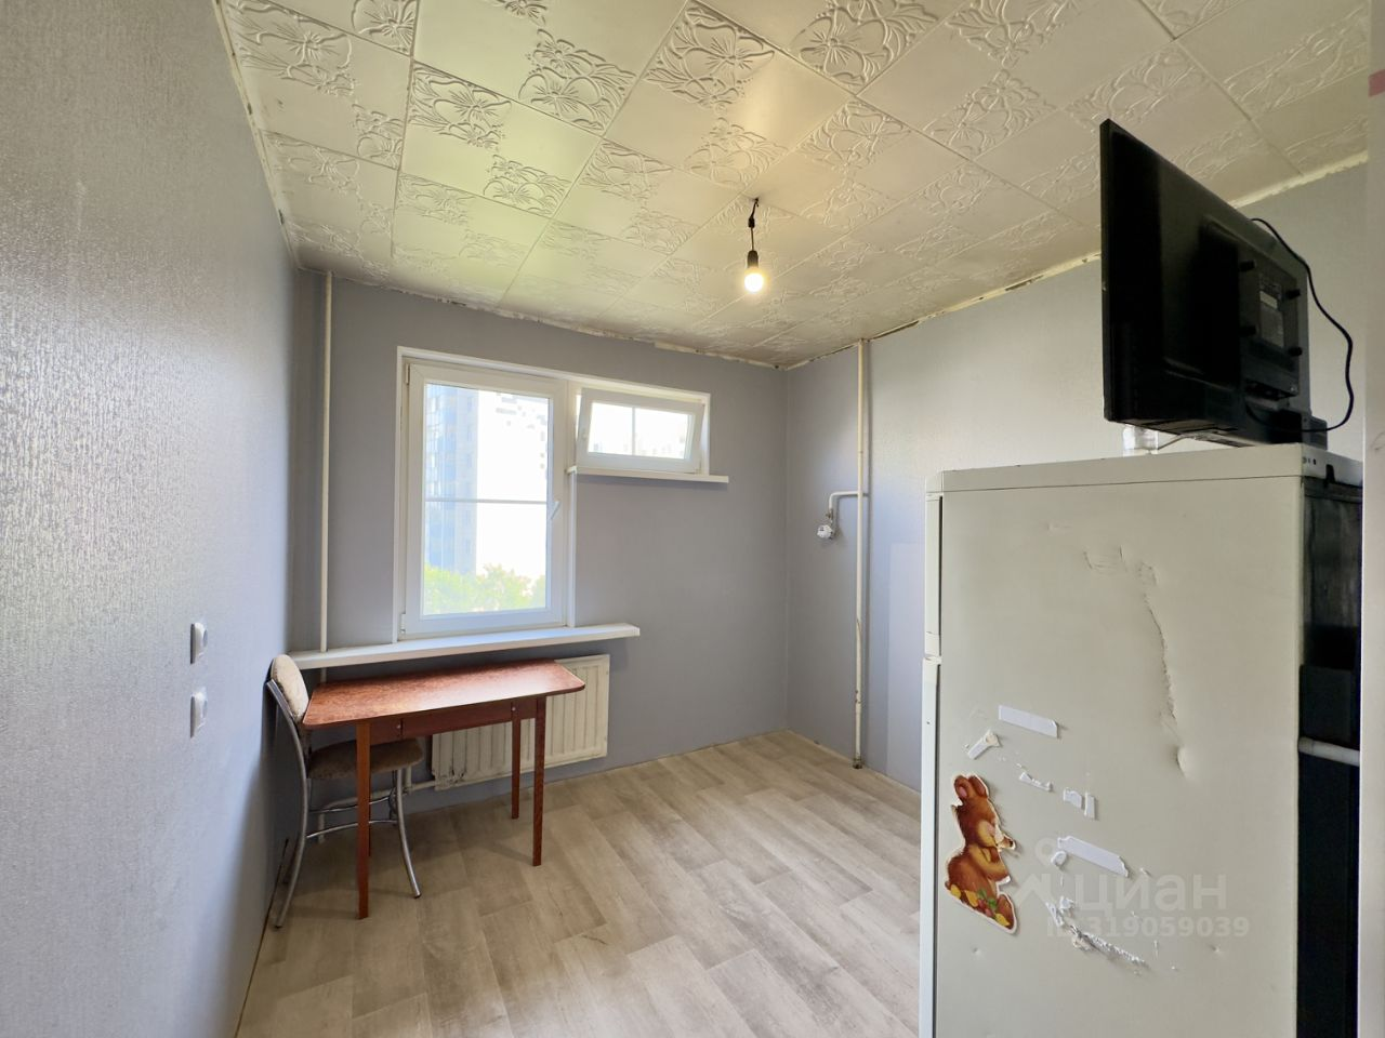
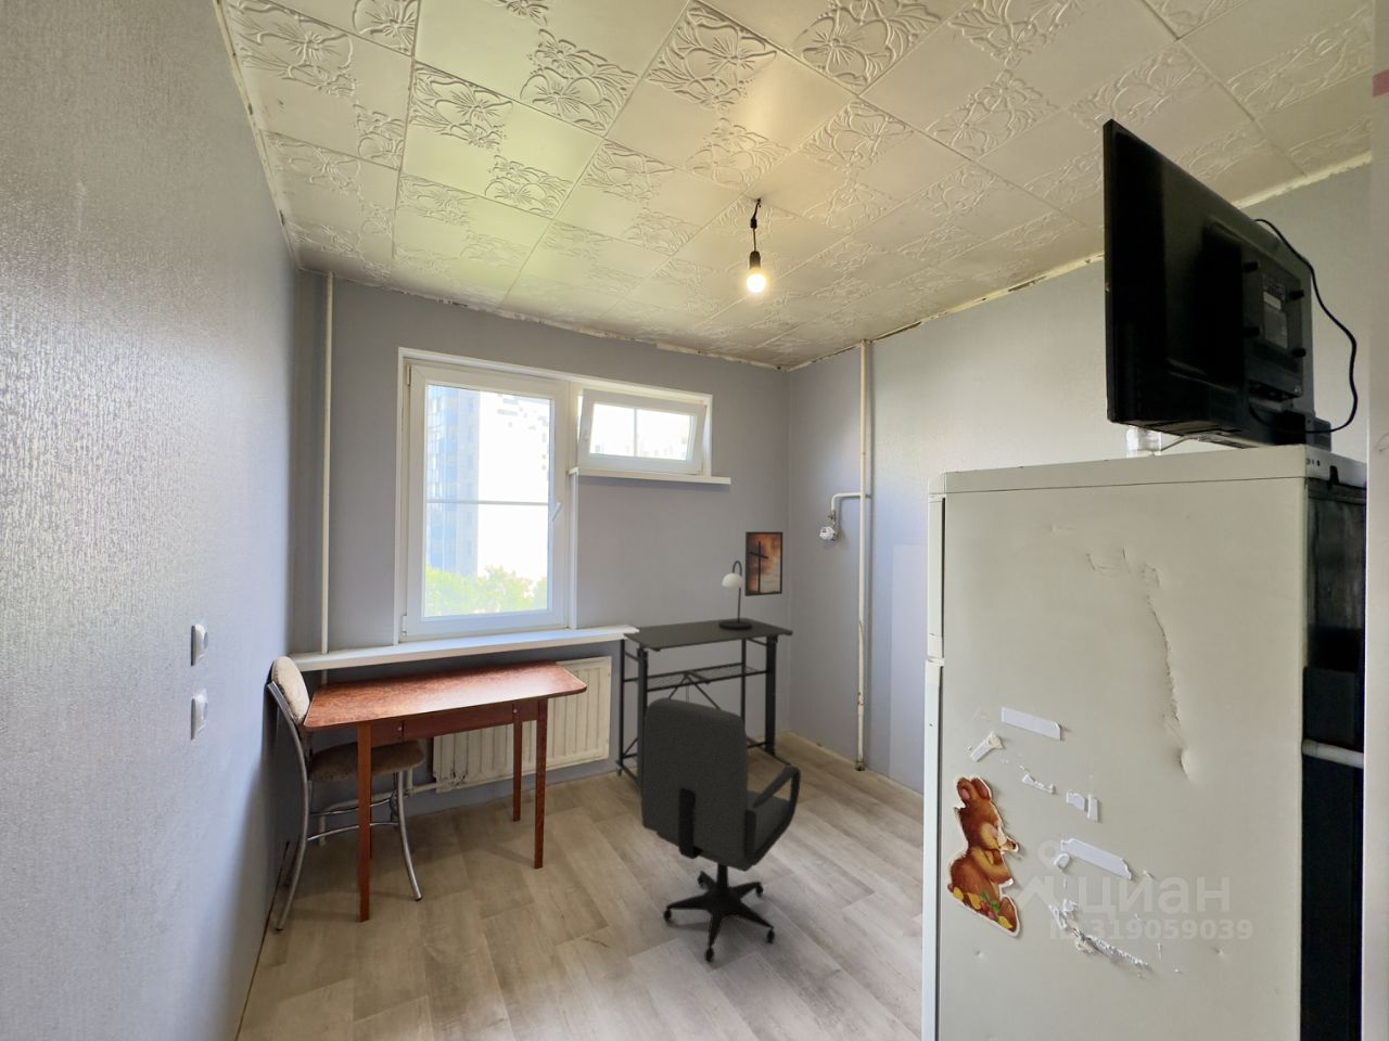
+ table lamp (739, 593)
+ desk (708, 699)
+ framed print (763, 563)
+ office chair (721, 805)
